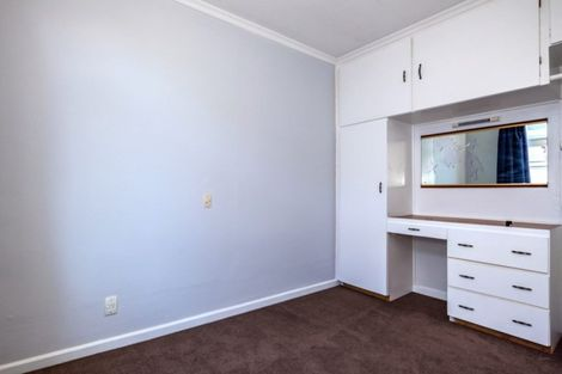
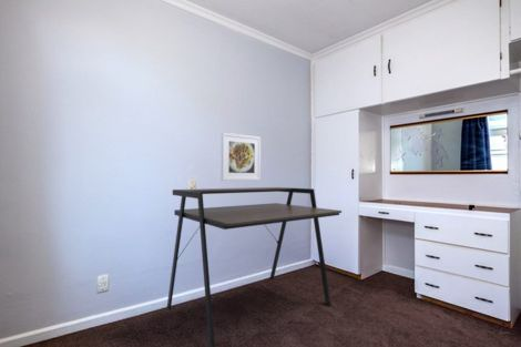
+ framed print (242, 157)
+ desk (275, 254)
